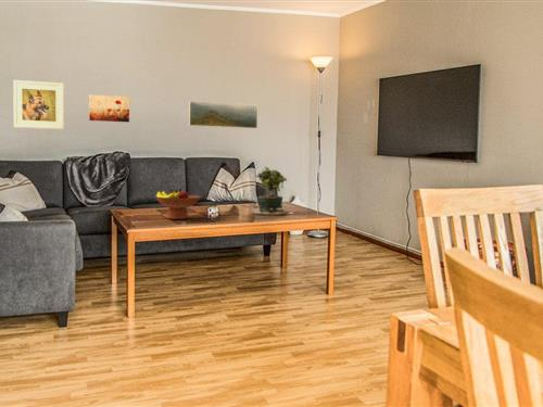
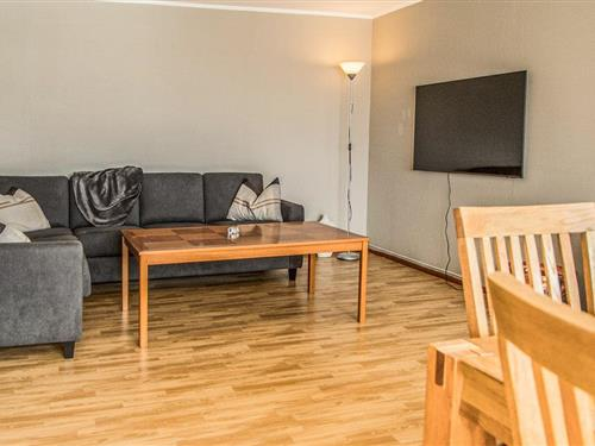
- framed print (224, 115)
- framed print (39, 104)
- wall art (109, 109)
- potted plant (272, 189)
- fruit bowl (177, 203)
